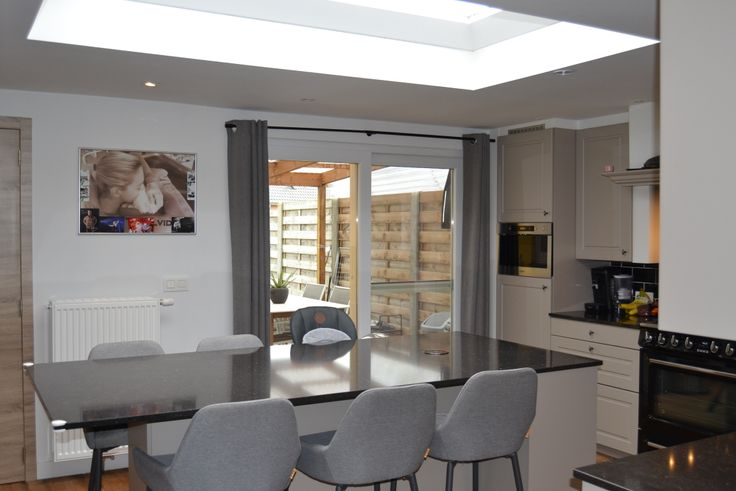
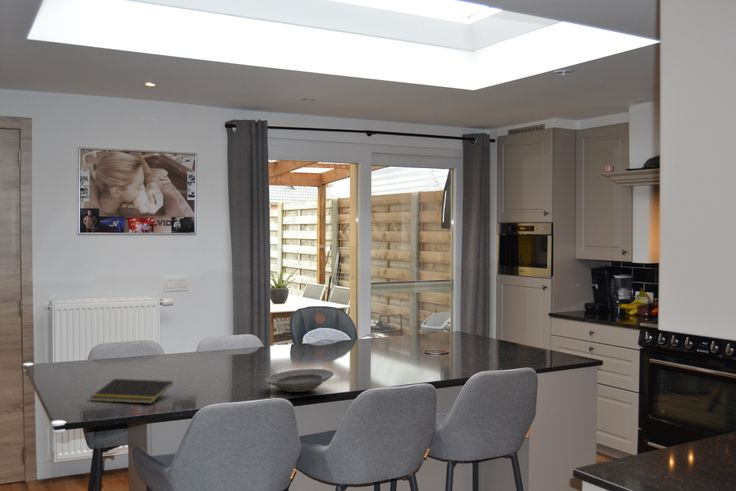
+ plate (299, 381)
+ notepad (132, 390)
